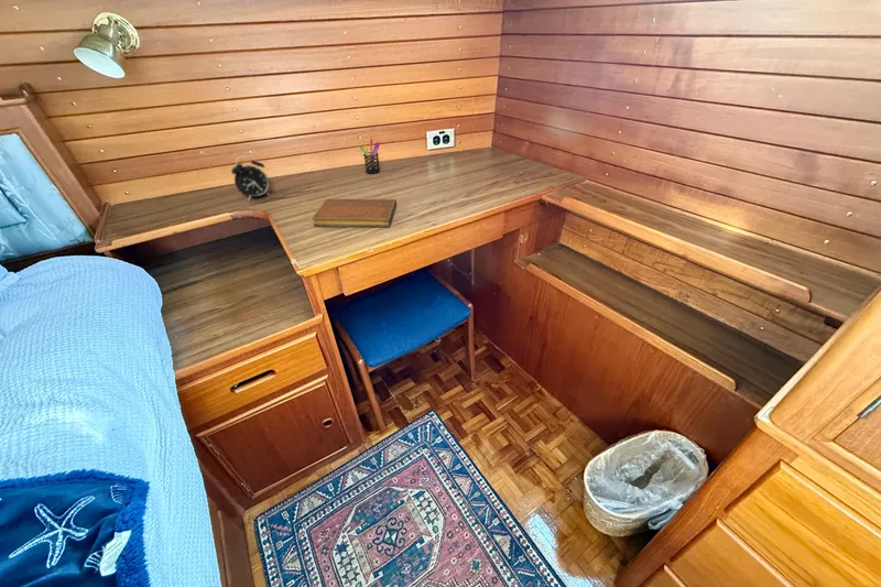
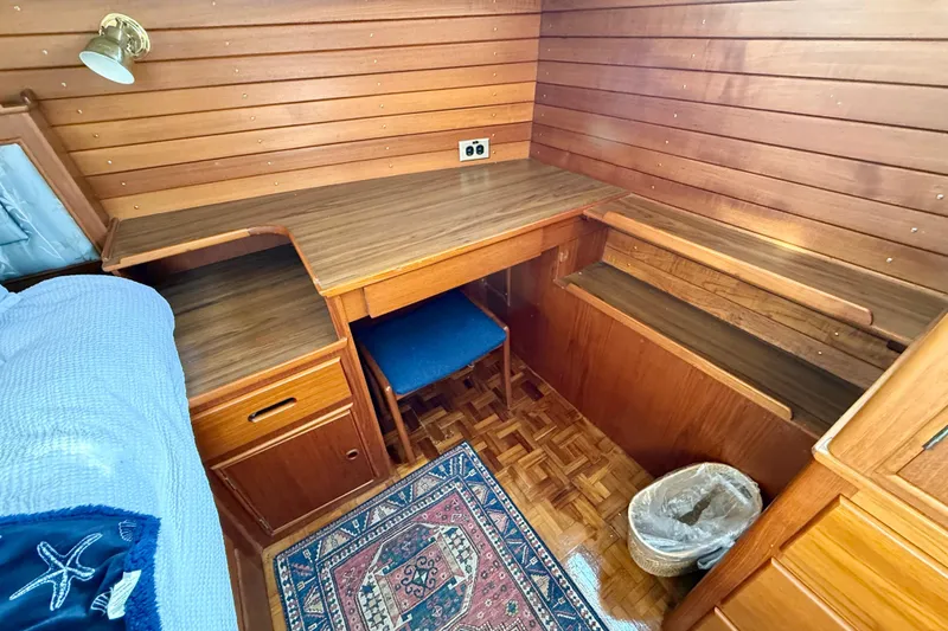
- pen holder (369, 155)
- notebook (356, 211)
- alarm clock (251, 177)
